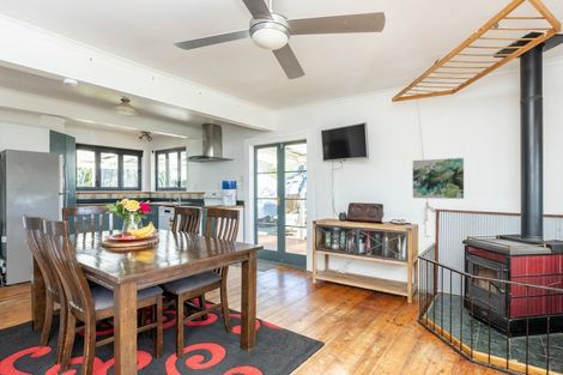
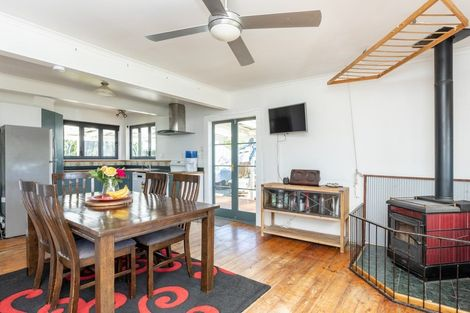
- wall art (437, 179)
